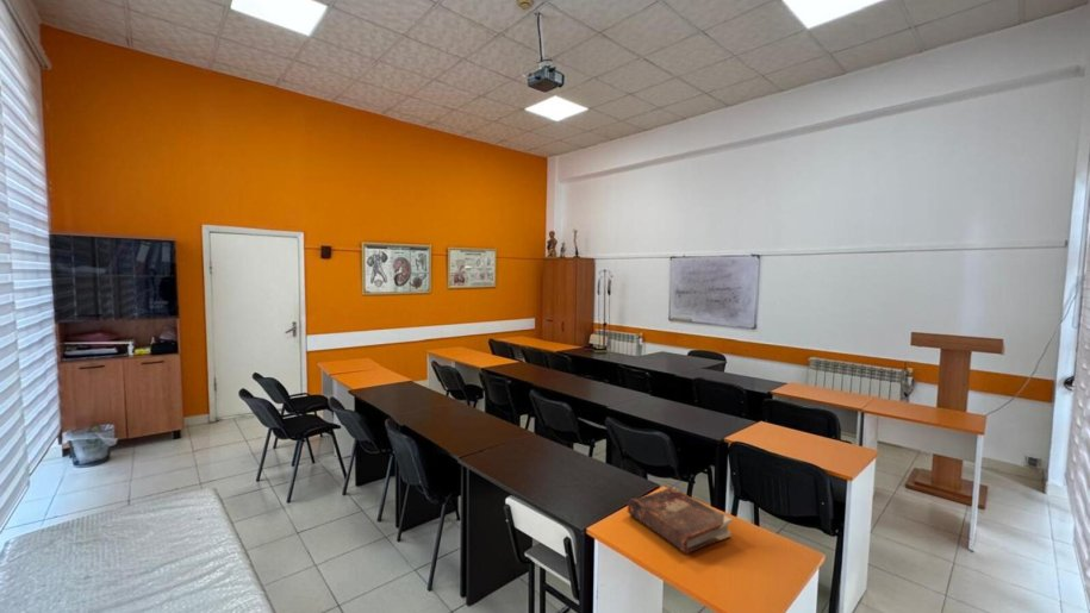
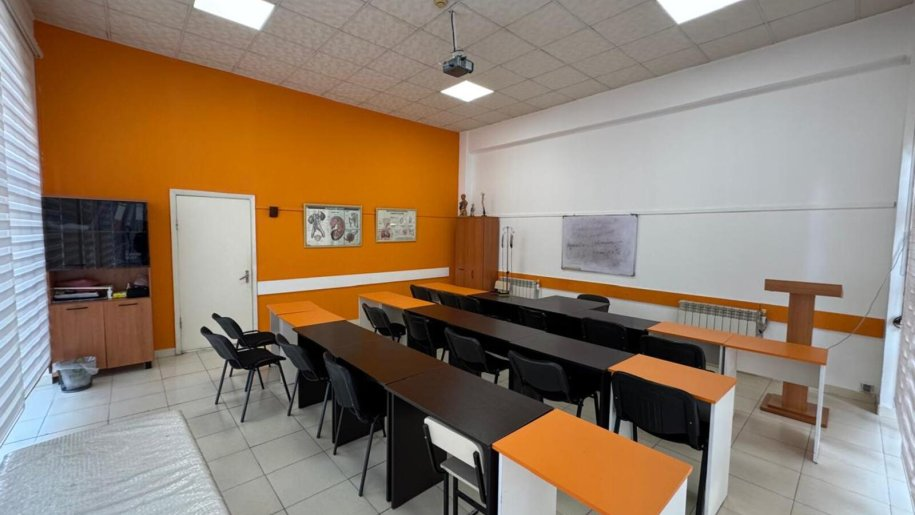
- book (677, 517)
